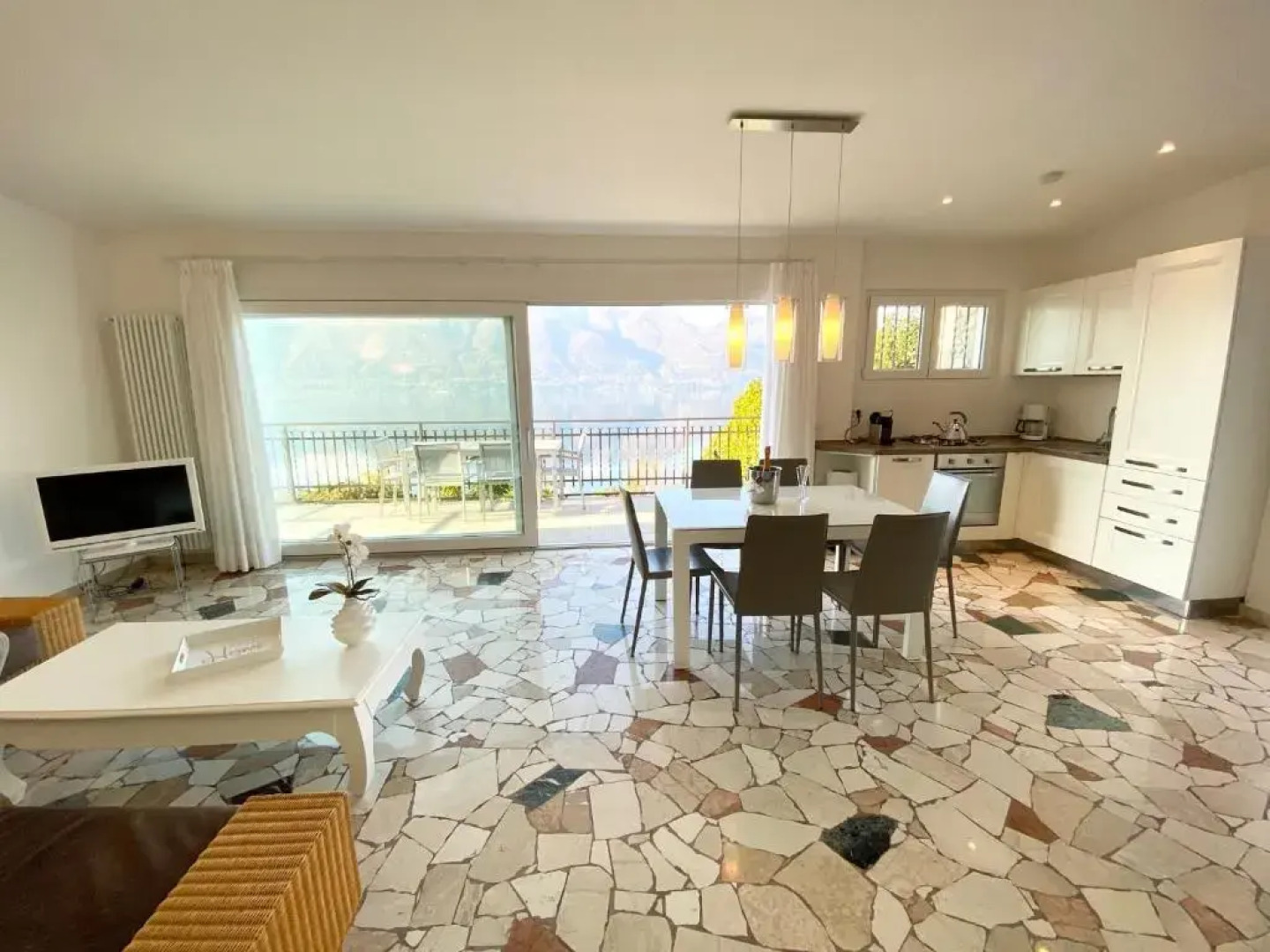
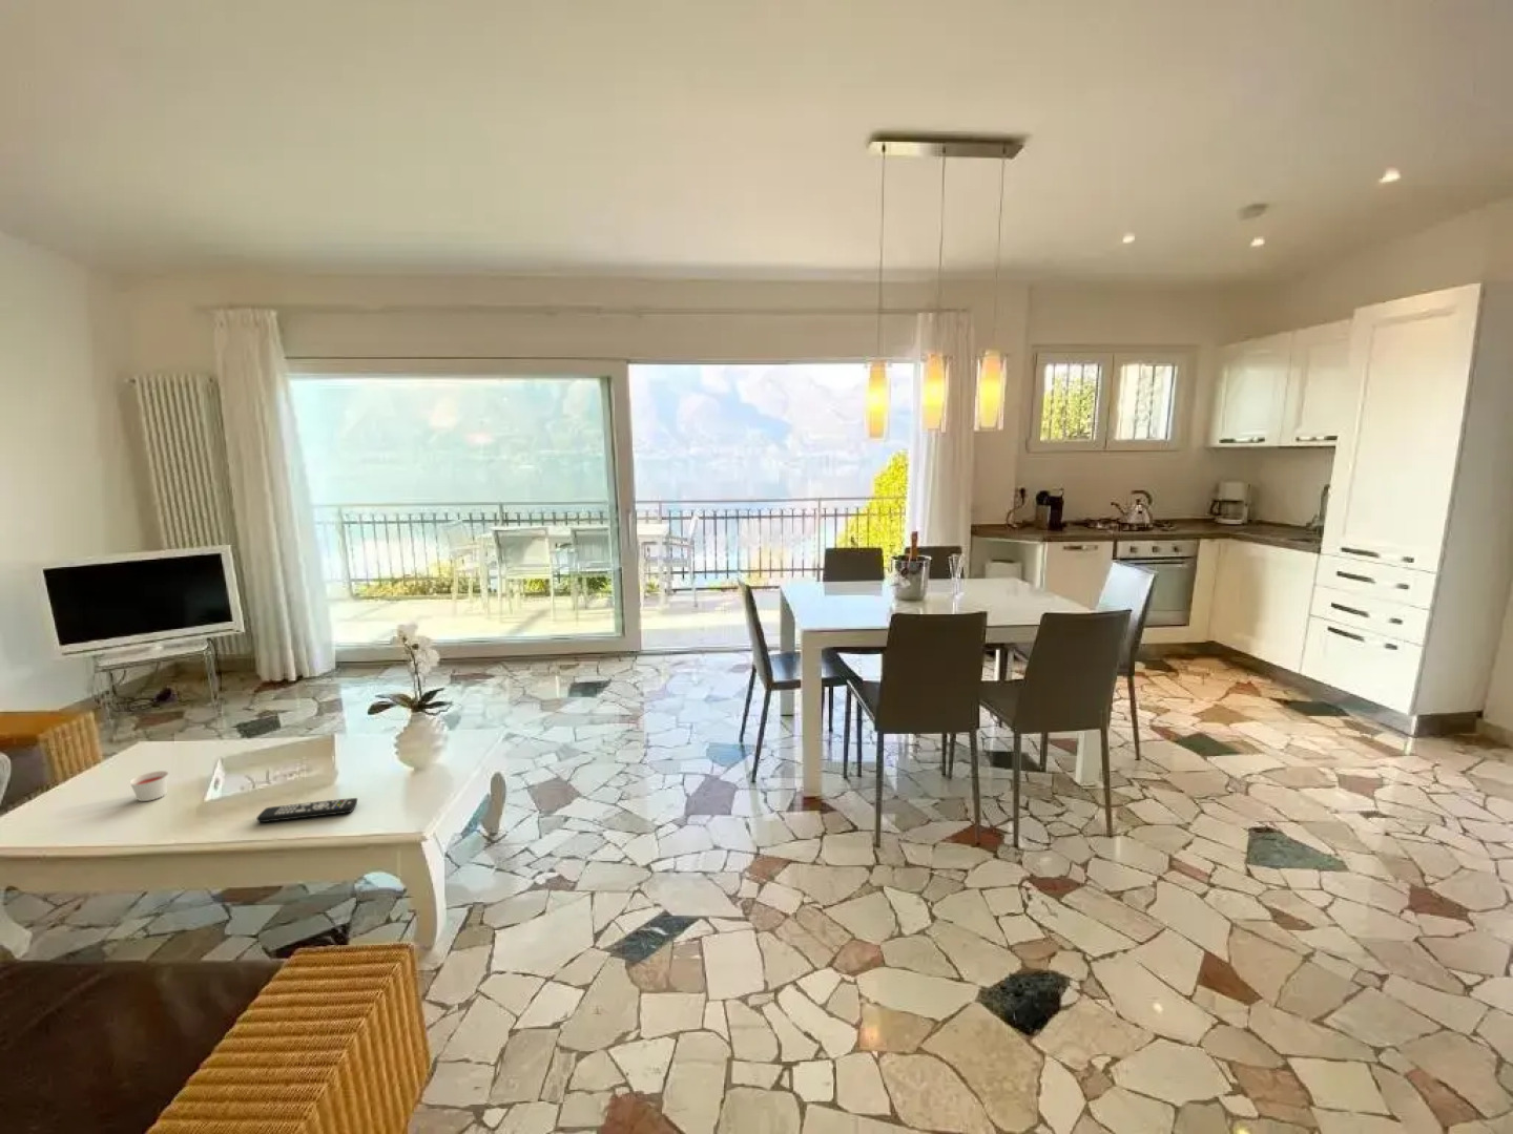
+ remote control (307, 810)
+ candle (150, 786)
